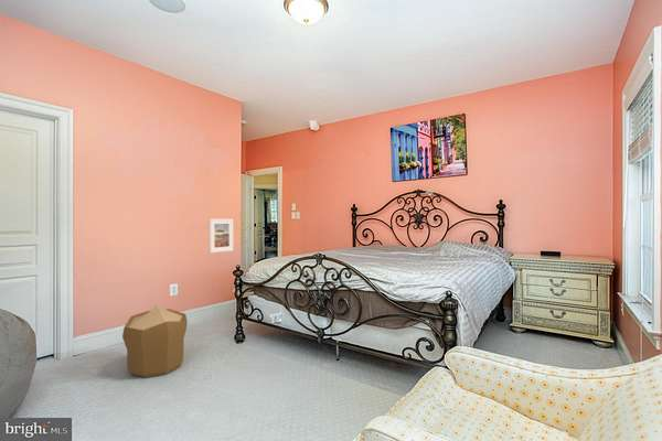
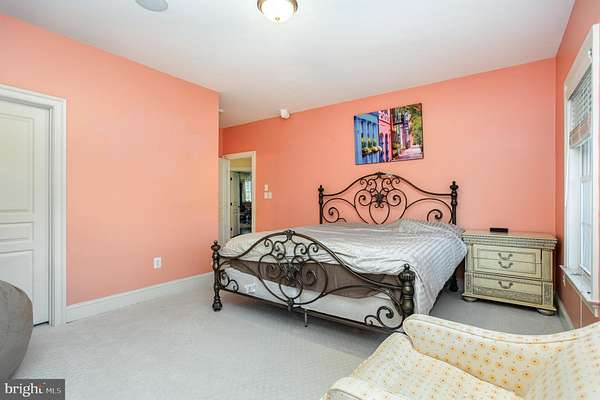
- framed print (221, 235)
- pouf (157, 336)
